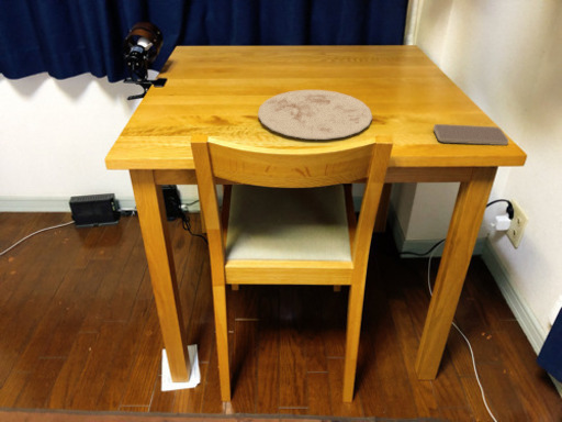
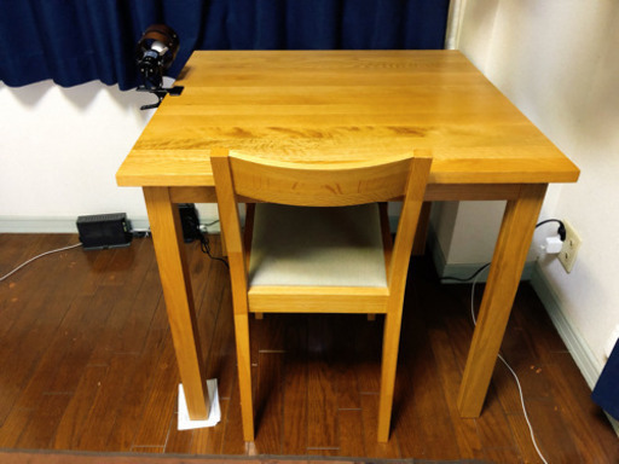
- plate (314, 113)
- smartphone (470, 134)
